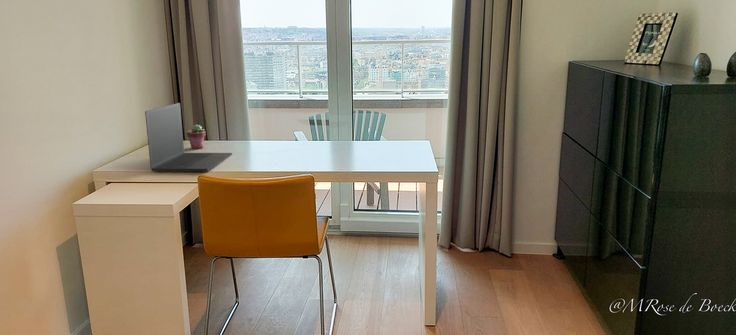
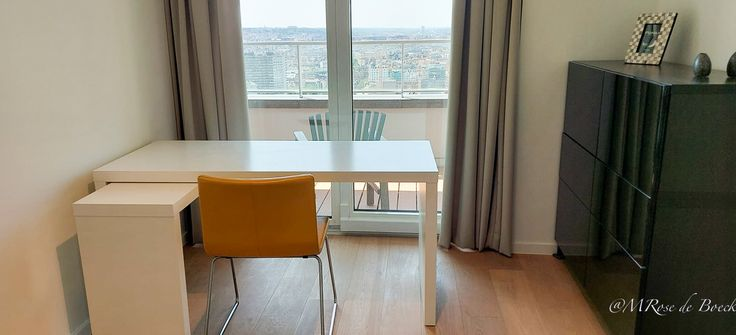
- potted succulent (196, 136)
- laptop (182, 134)
